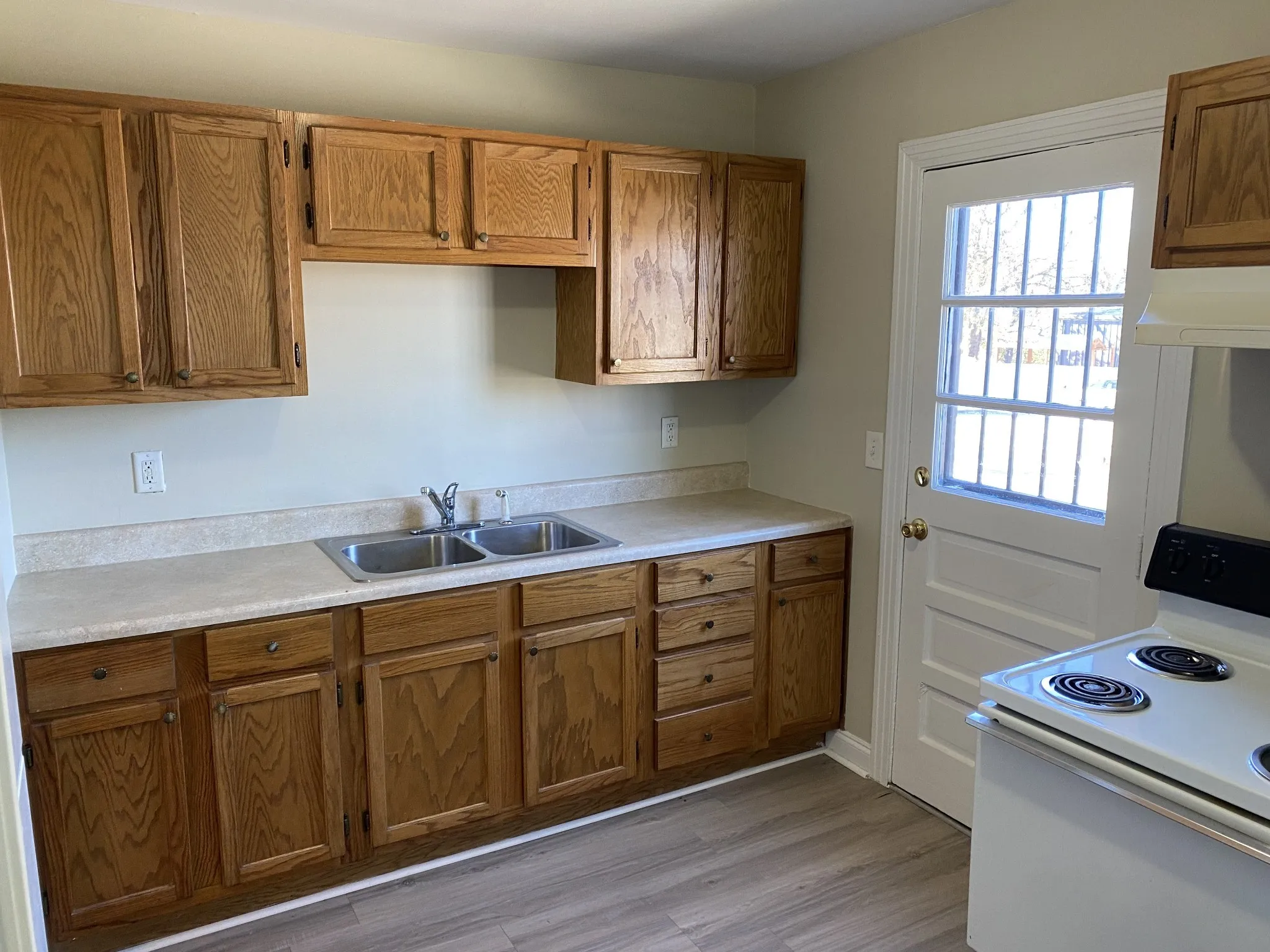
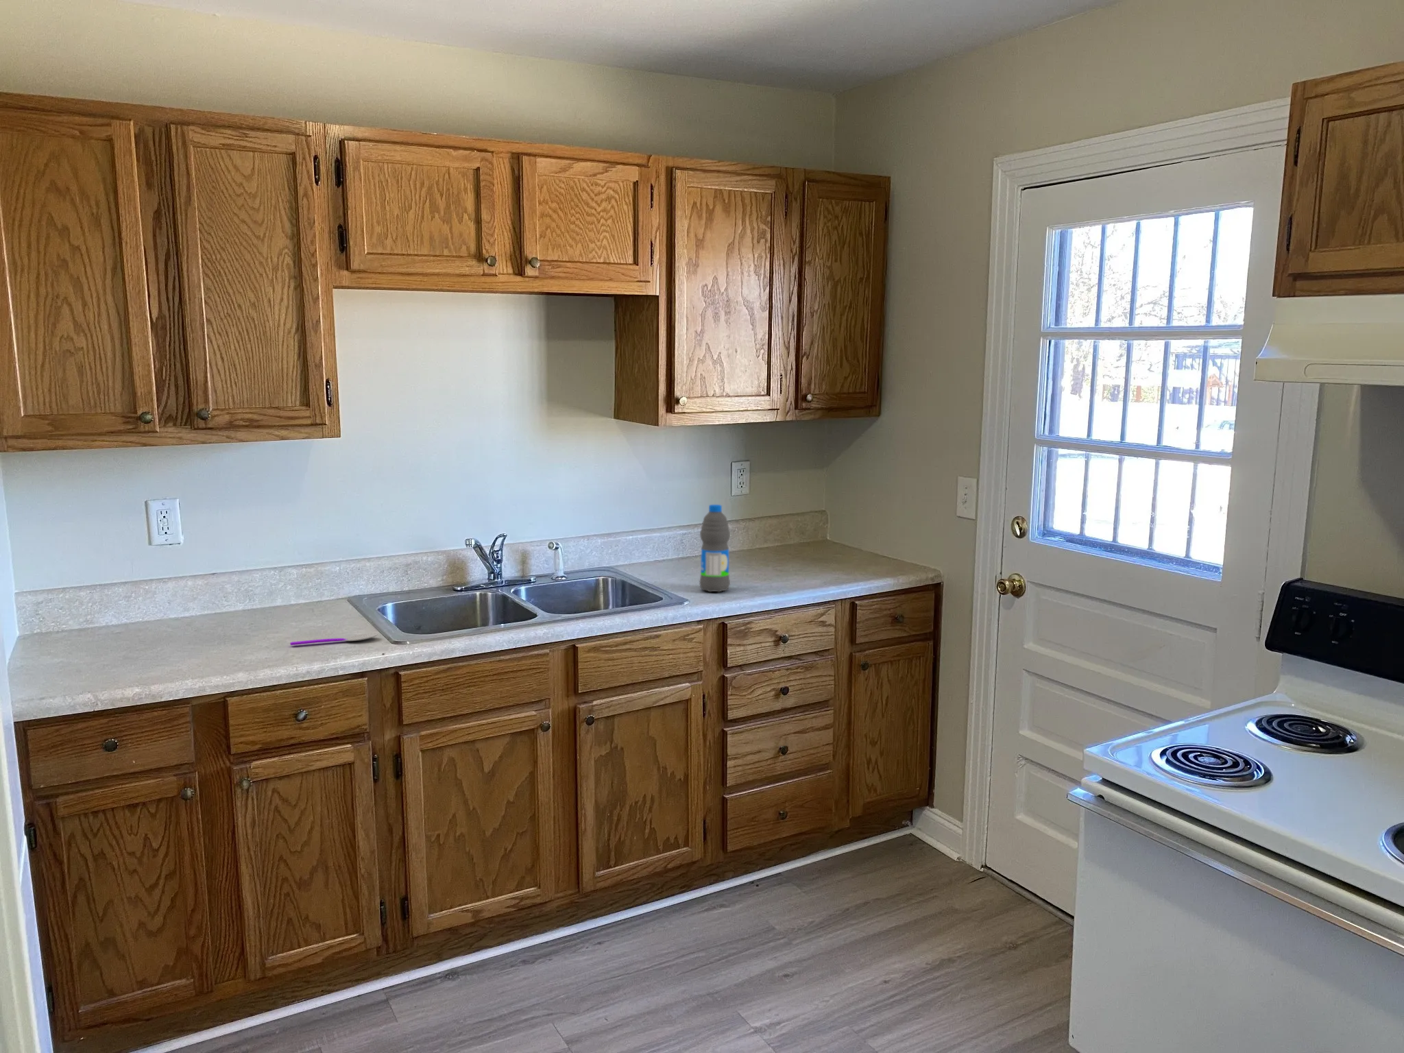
+ spoon (335, 639)
+ water bottle (714, 548)
